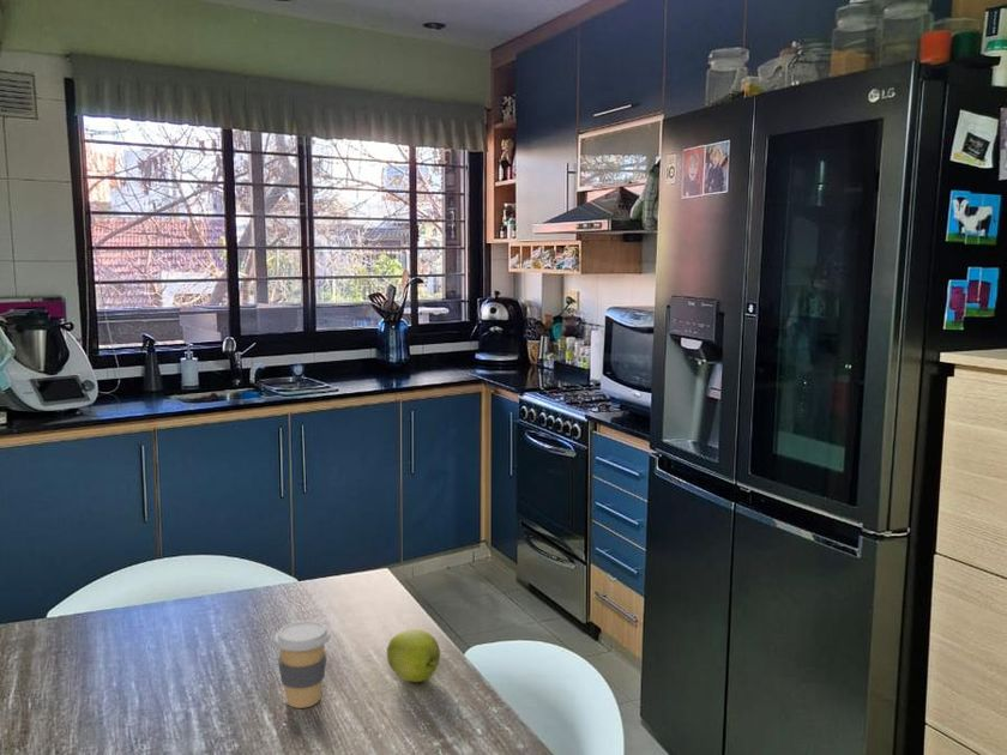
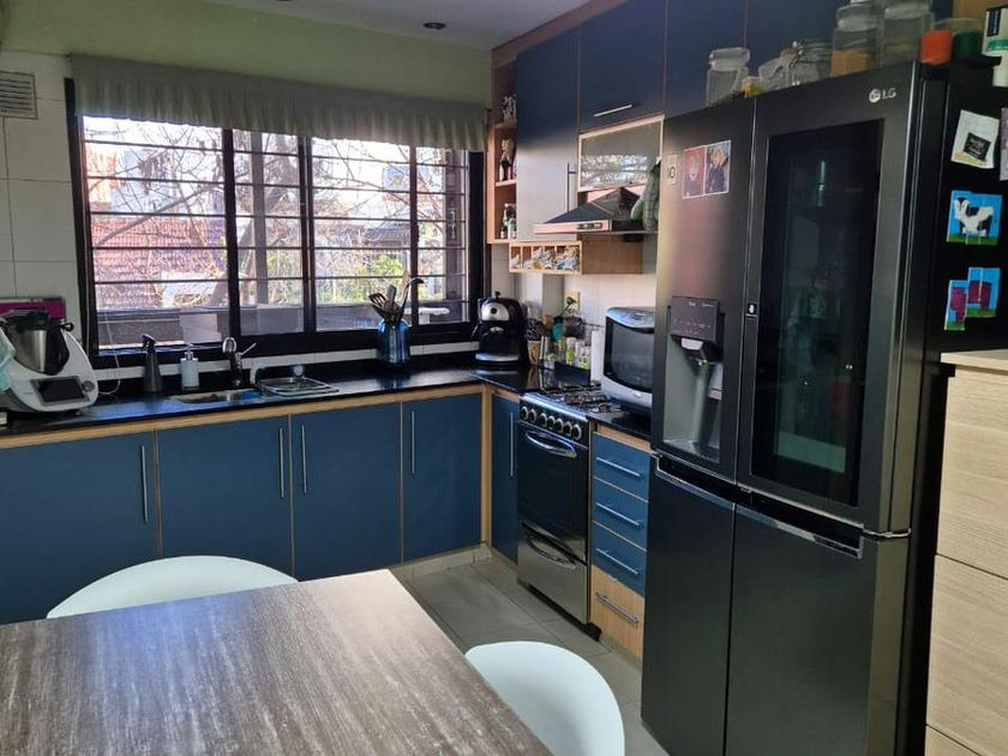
- coffee cup (302, 665)
- apple (415, 654)
